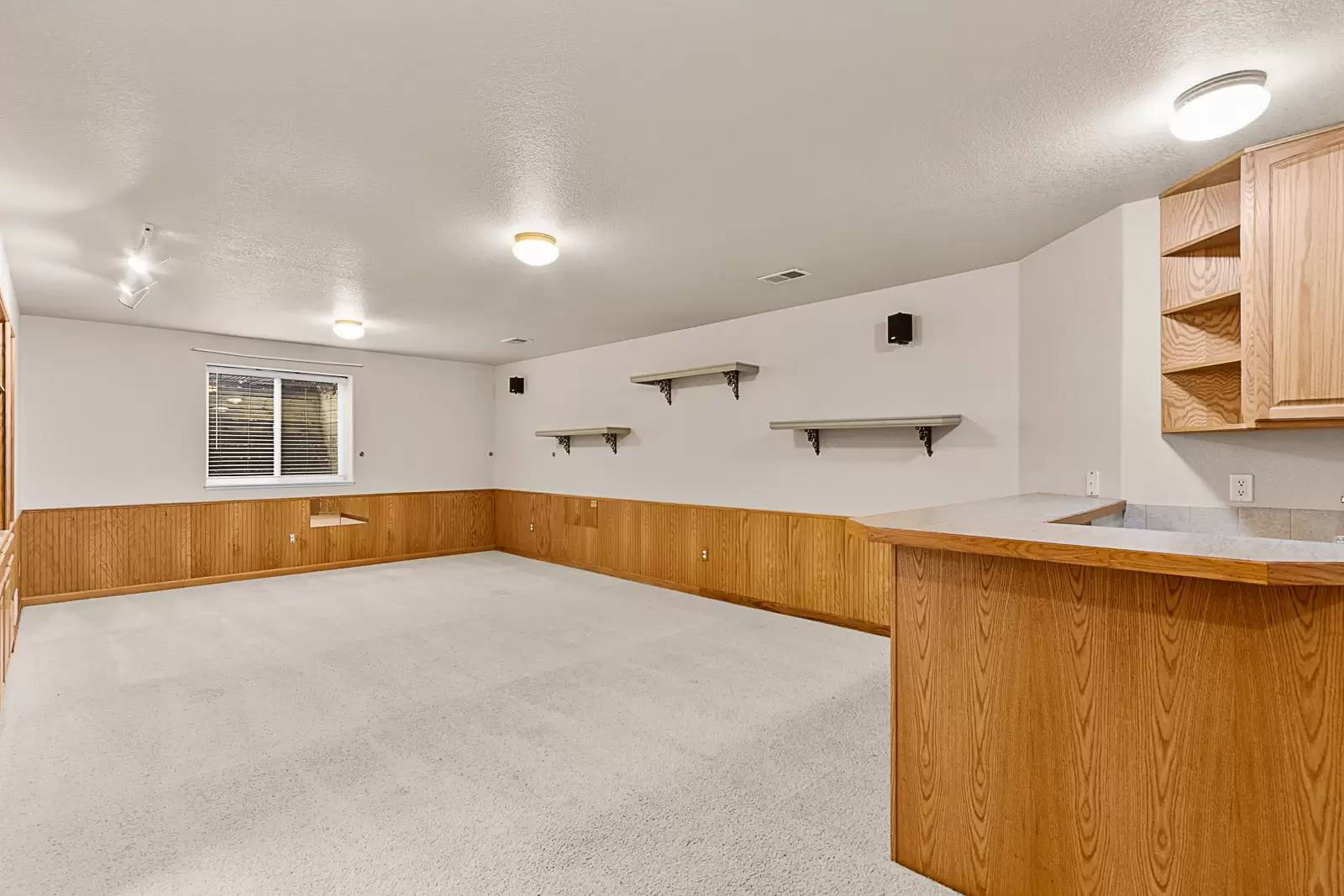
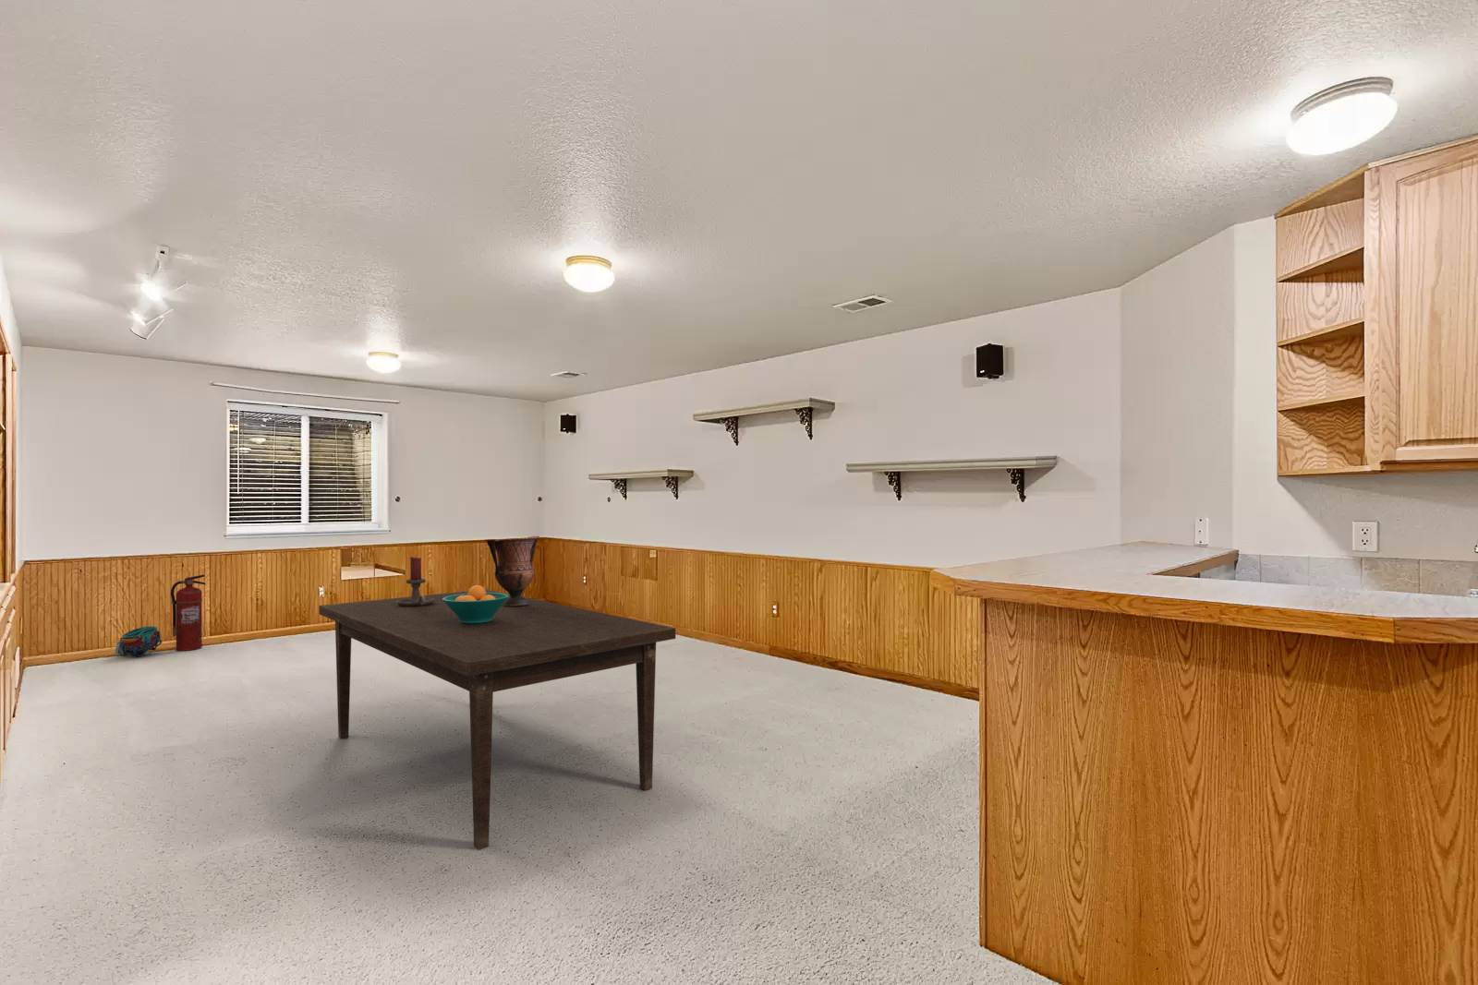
+ vase (512, 571)
+ fire extinguisher (188, 612)
+ fruit bowl (476, 602)
+ candle holder (417, 579)
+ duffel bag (139, 642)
+ dining table (479, 687)
